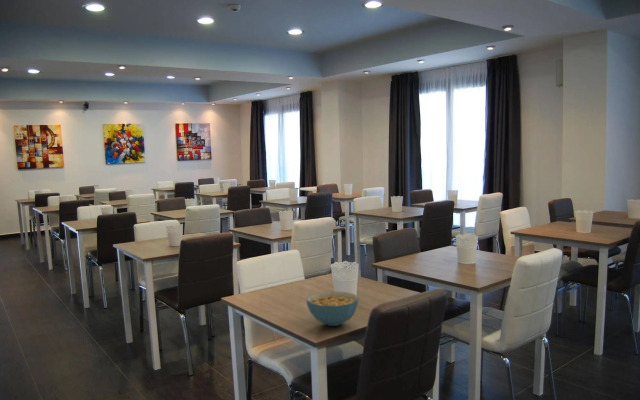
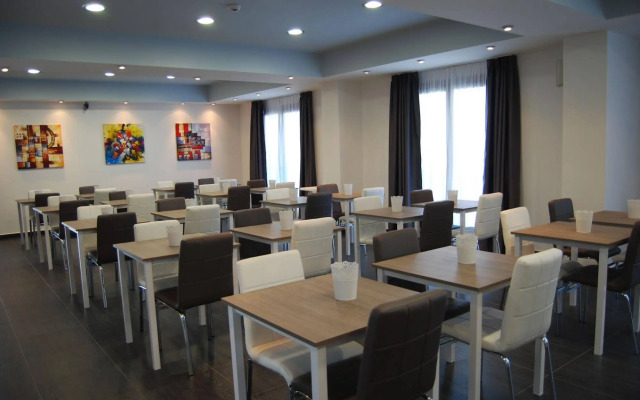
- cereal bowl (333, 310)
